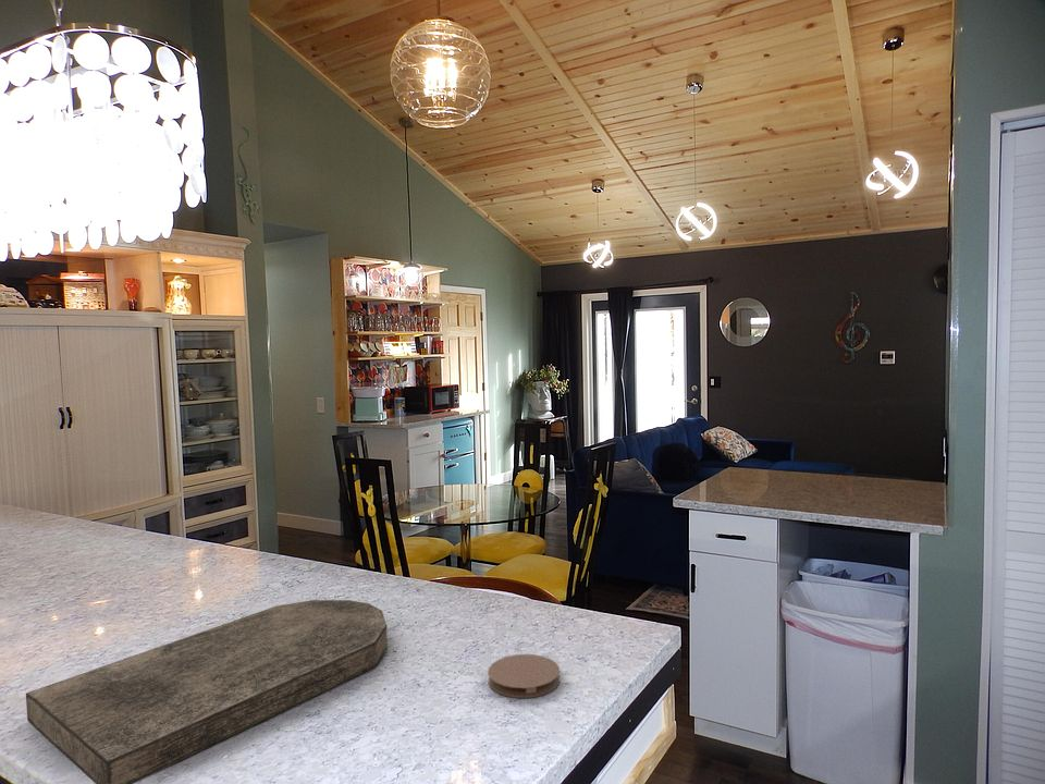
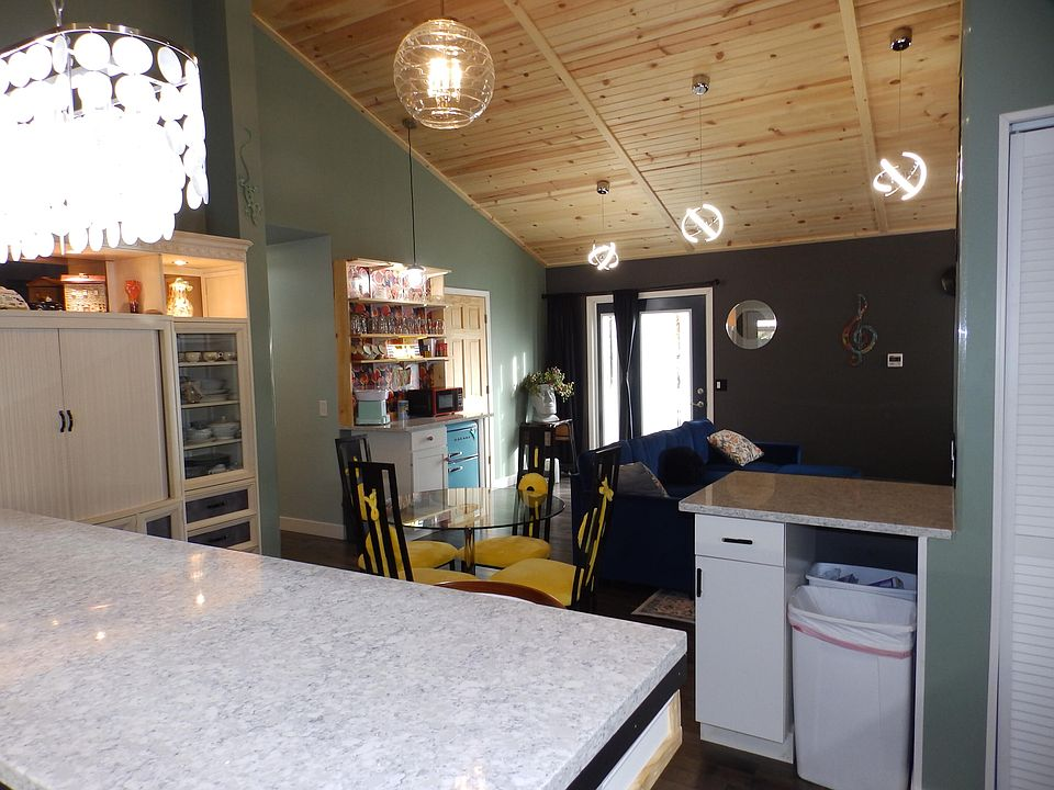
- cutting board (244, 665)
- coaster (524, 674)
